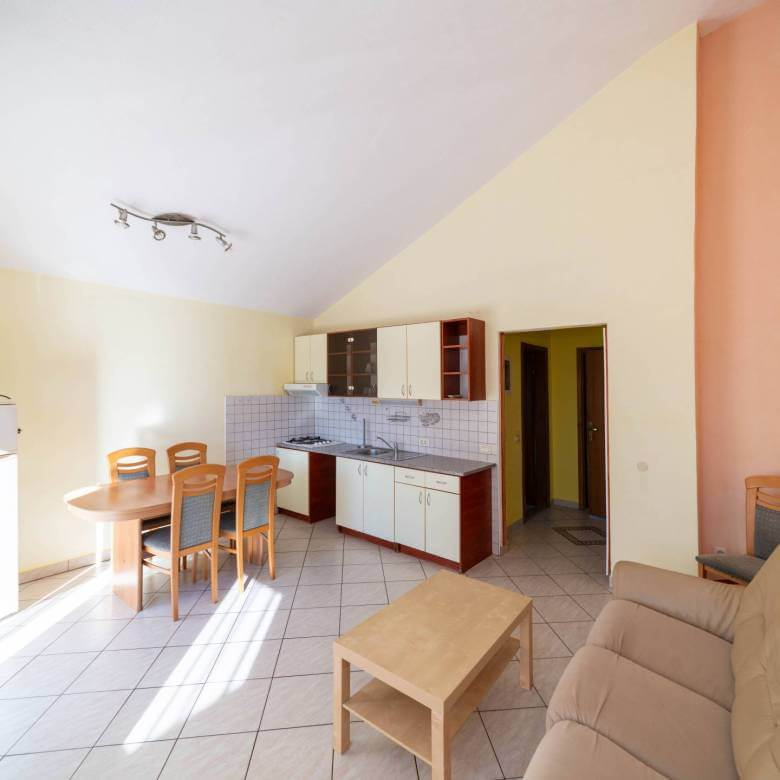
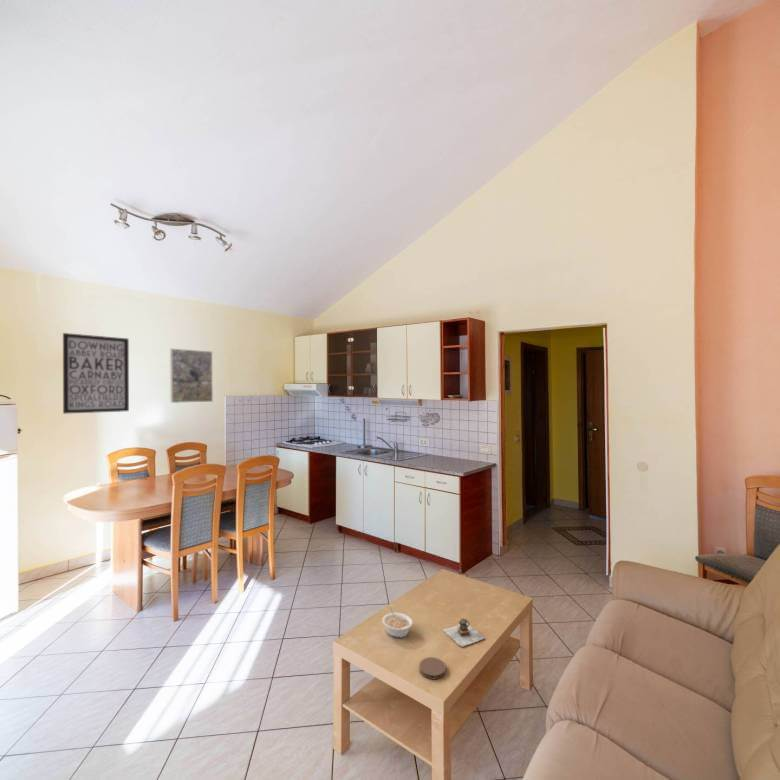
+ wall art (97, 374)
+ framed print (192, 376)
+ coaster (432, 667)
+ teapot (463, 626)
+ legume (396, 624)
